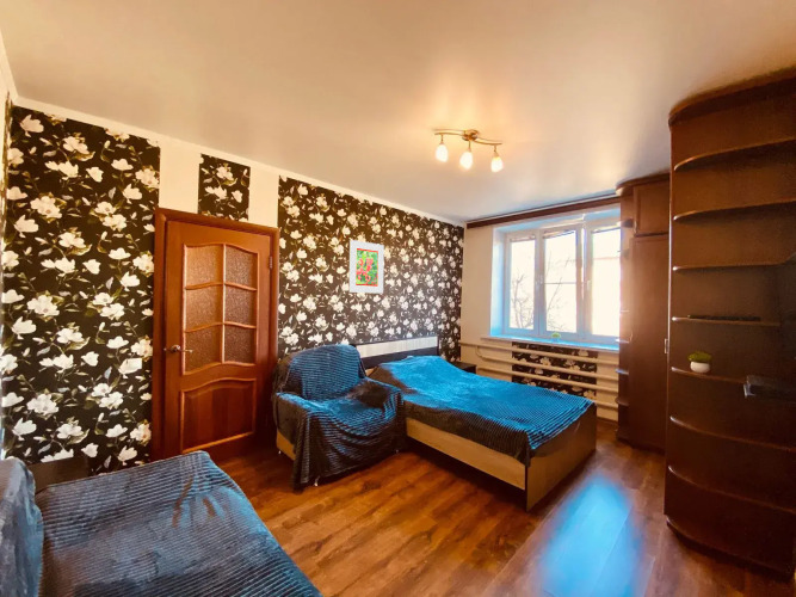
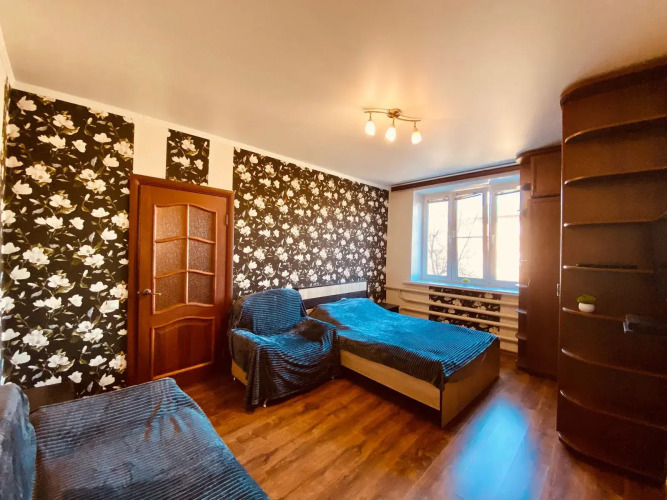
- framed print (366, 267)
